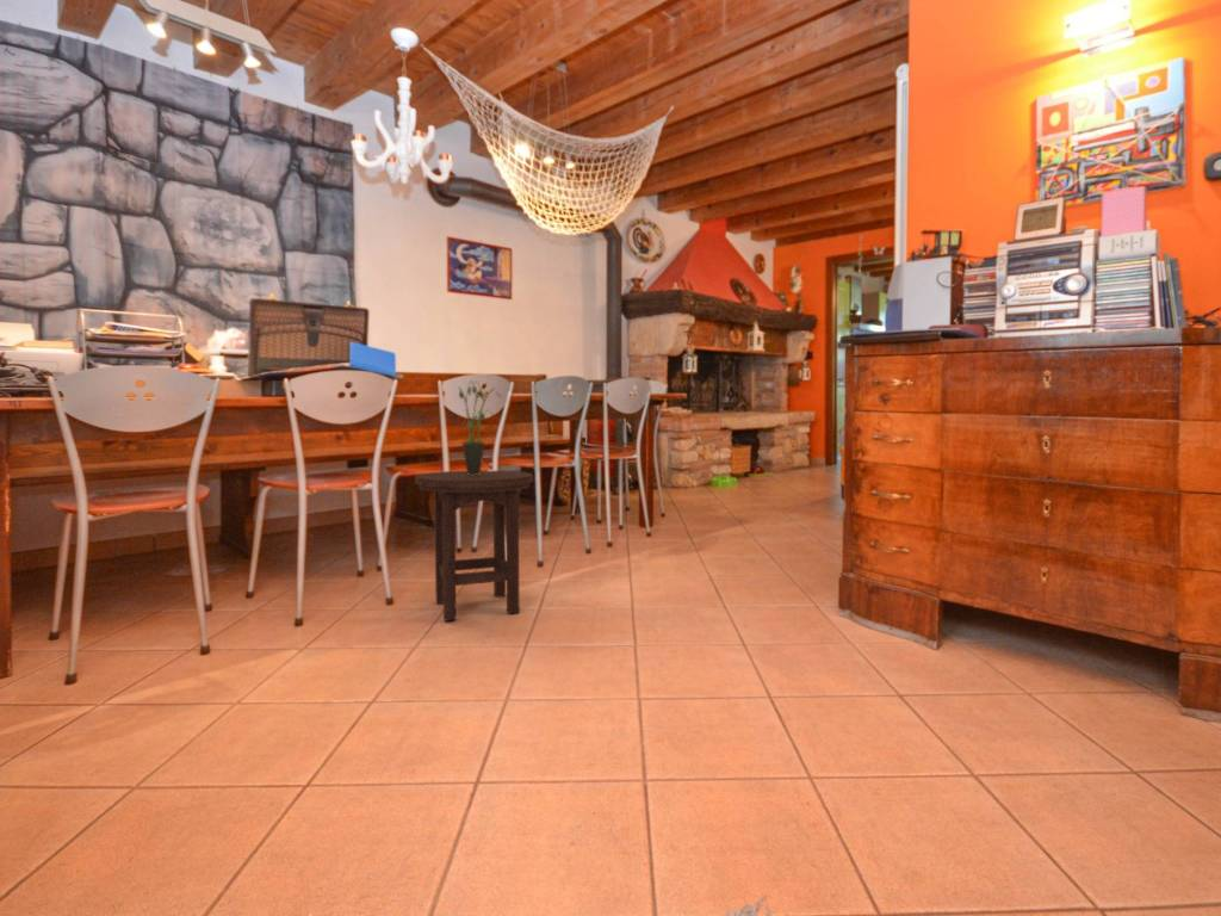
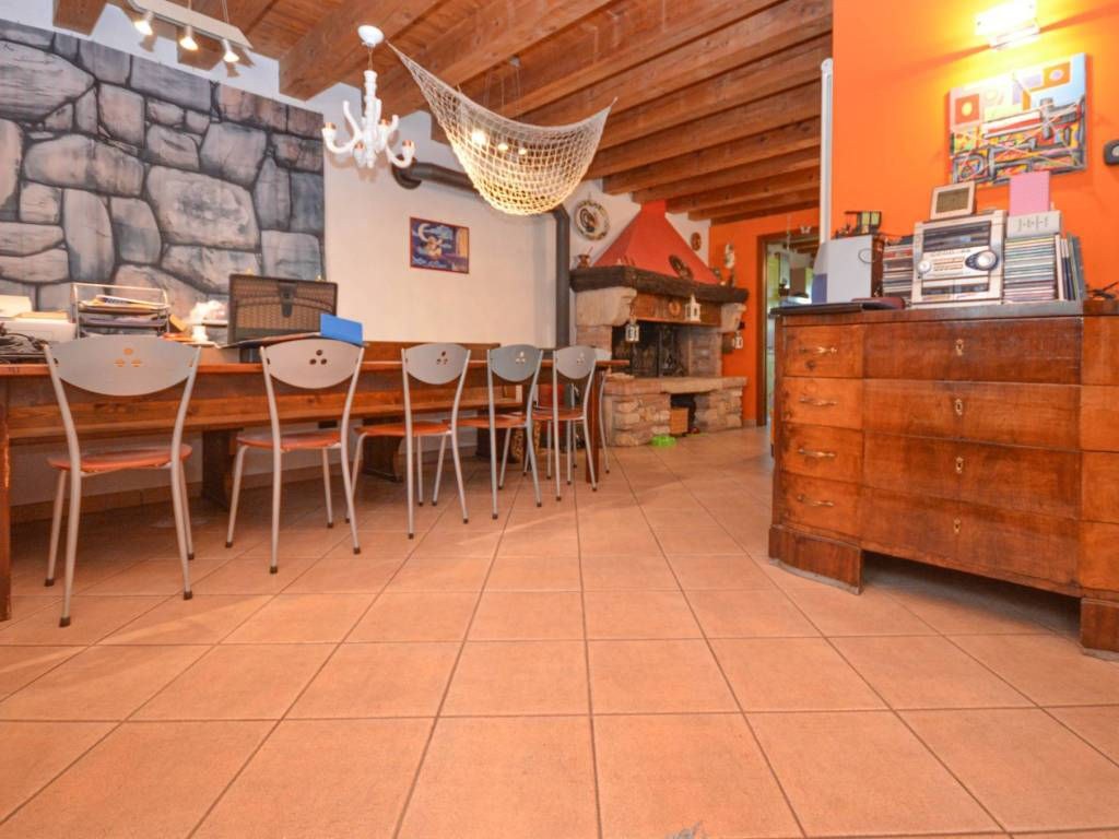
- stool (475, 558)
- potted plant (478, 427)
